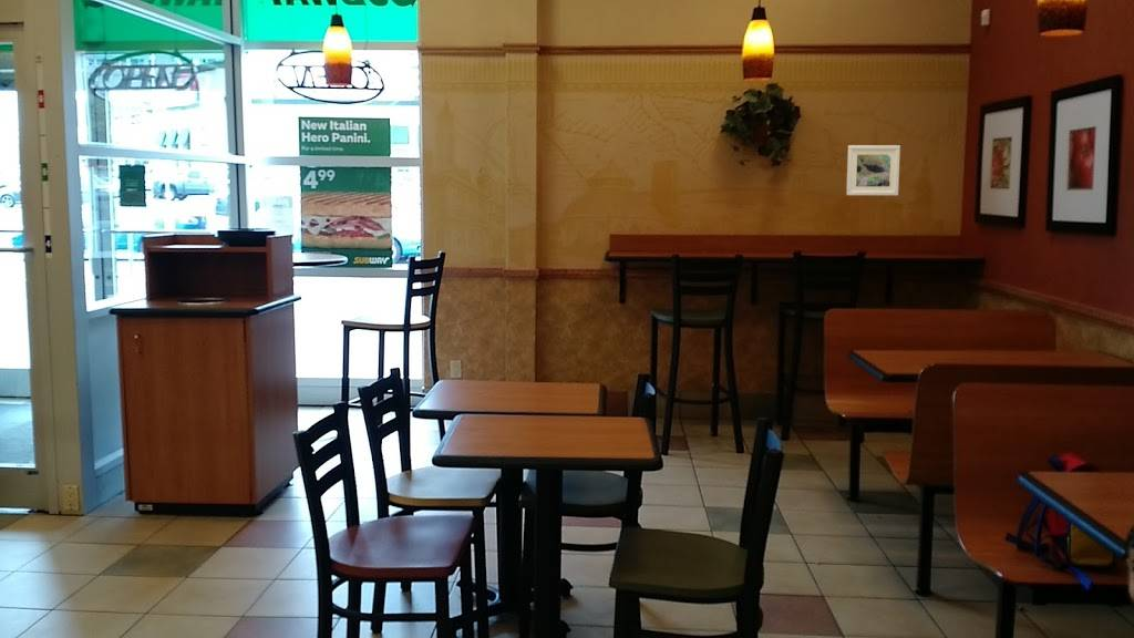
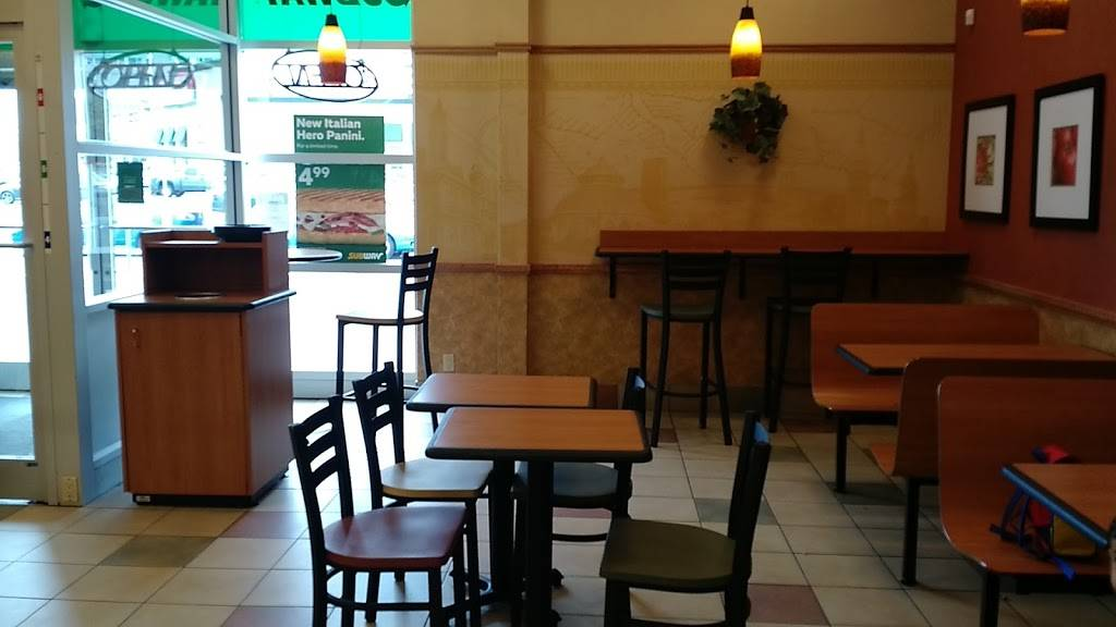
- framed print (873, 171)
